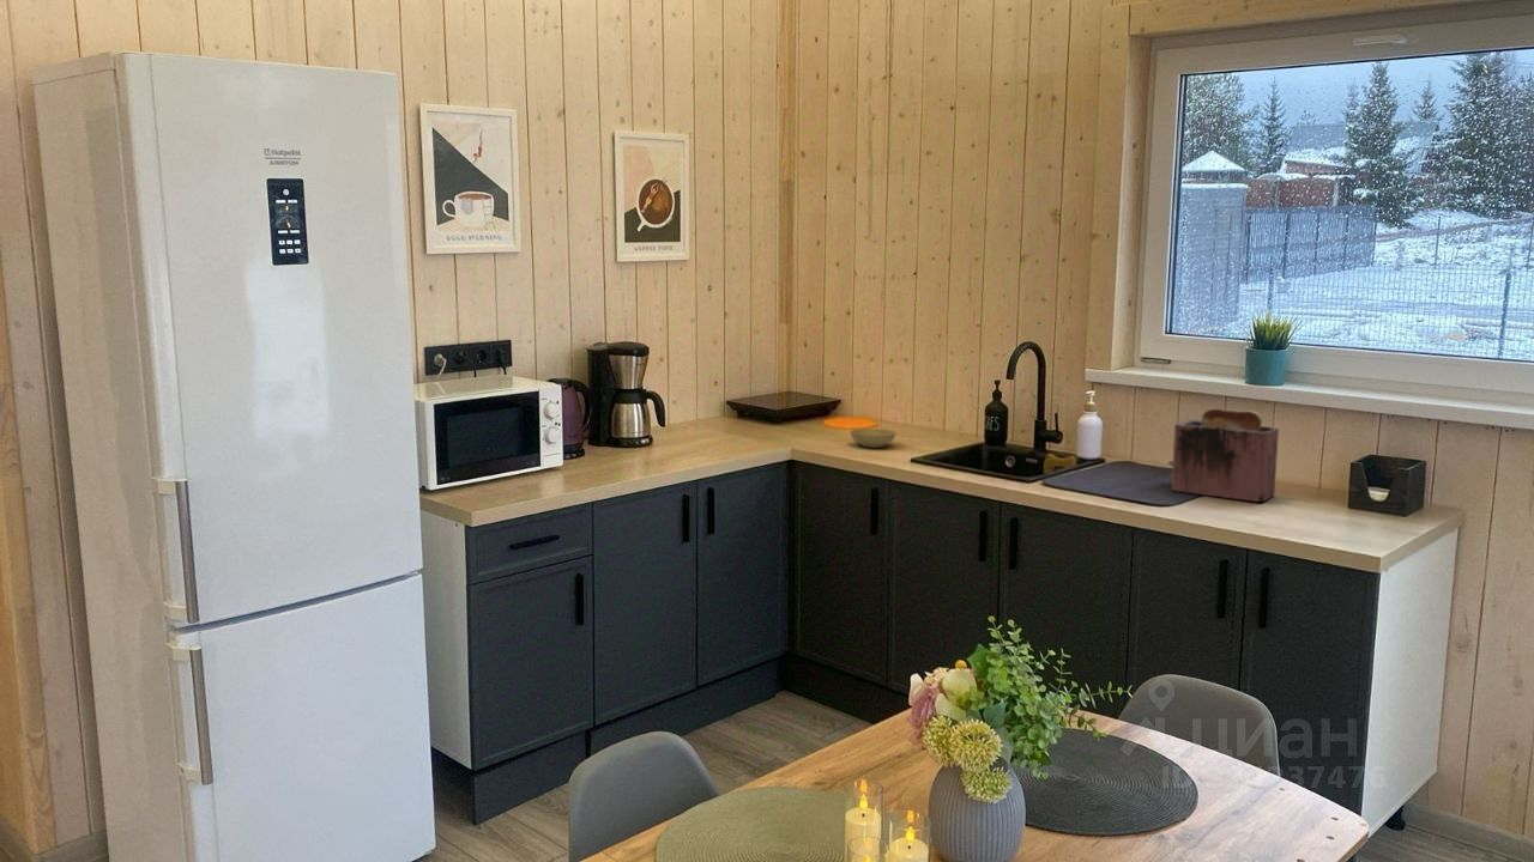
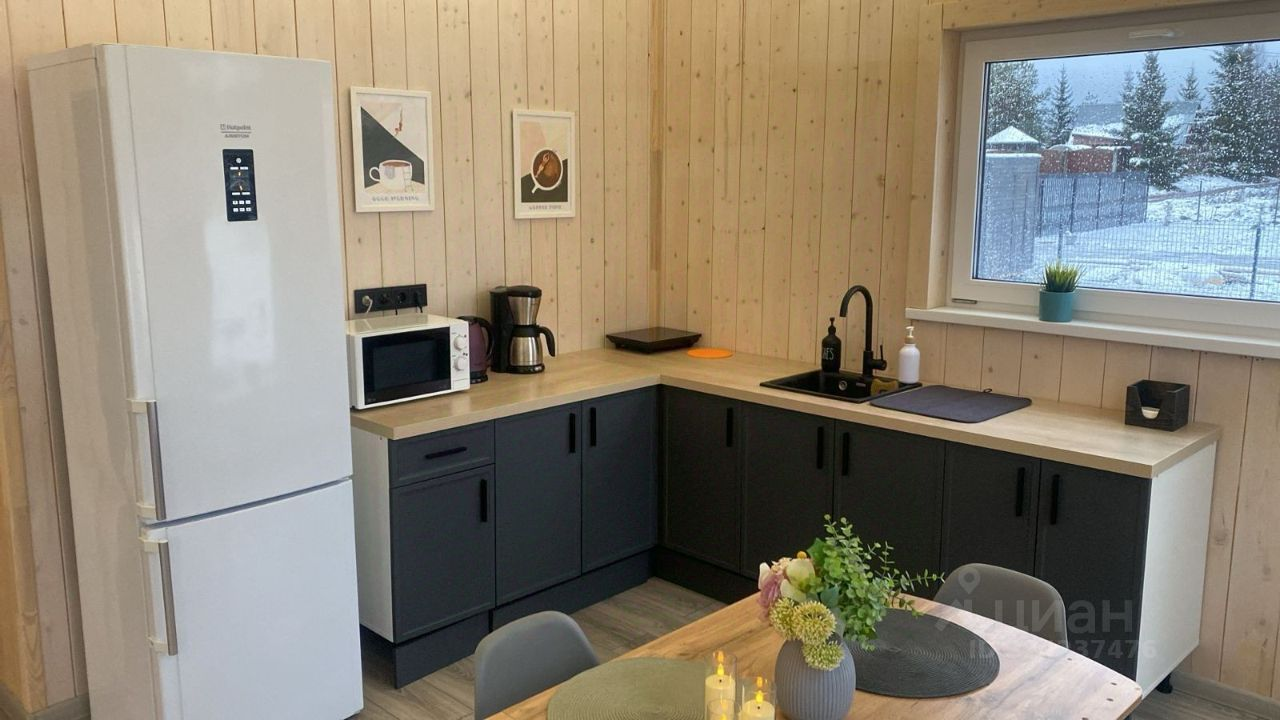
- bowl (872, 438)
- toaster (1219, 450)
